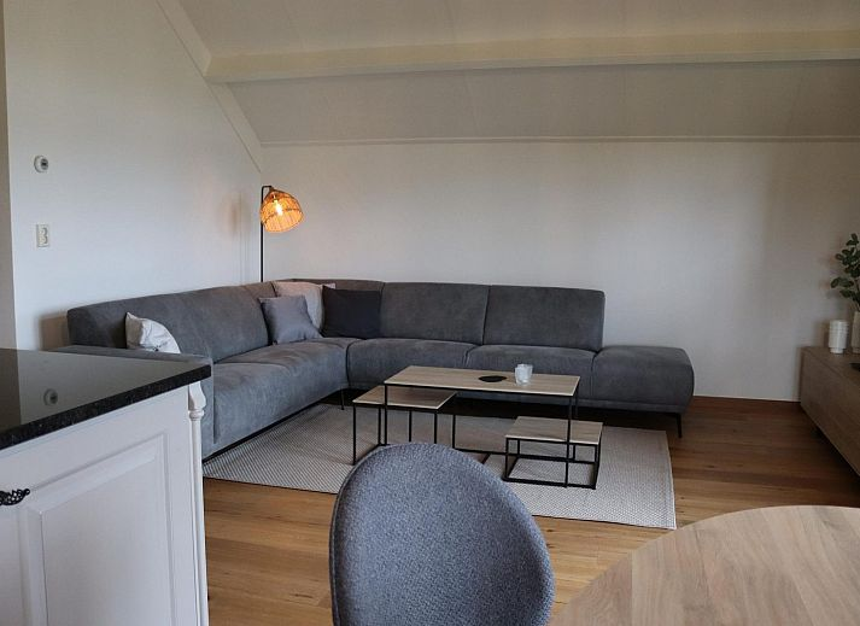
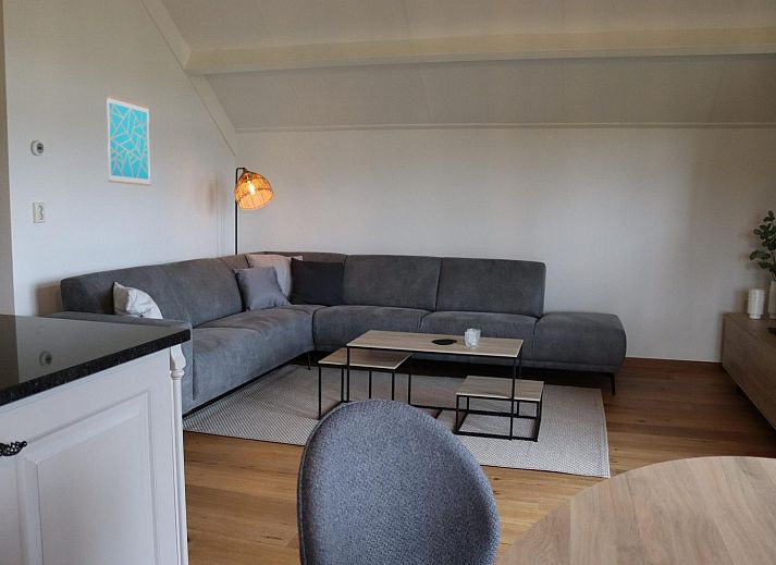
+ wall art (130, 143)
